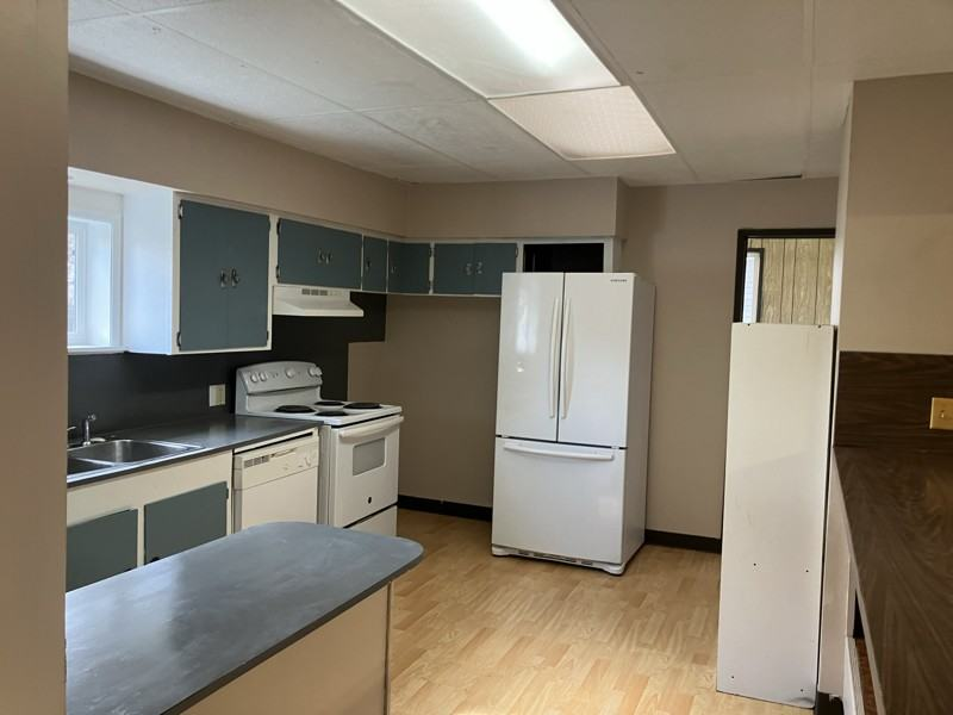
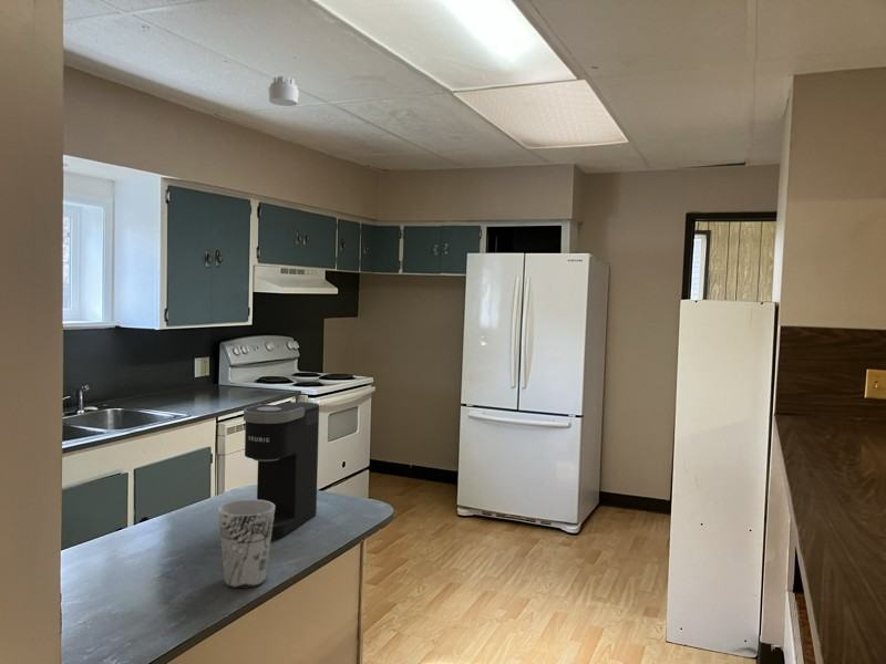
+ cup (246, 543)
+ smoke detector (284, 91)
+ coffee maker (281, 464)
